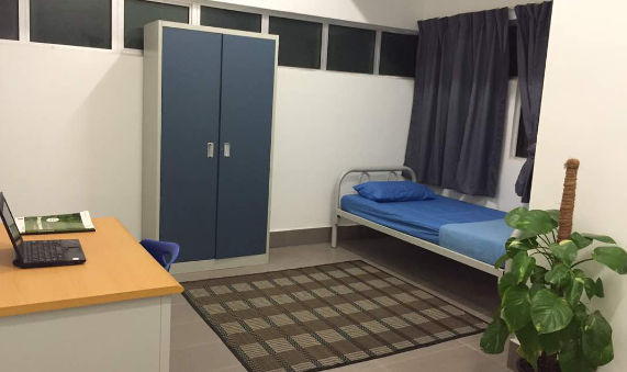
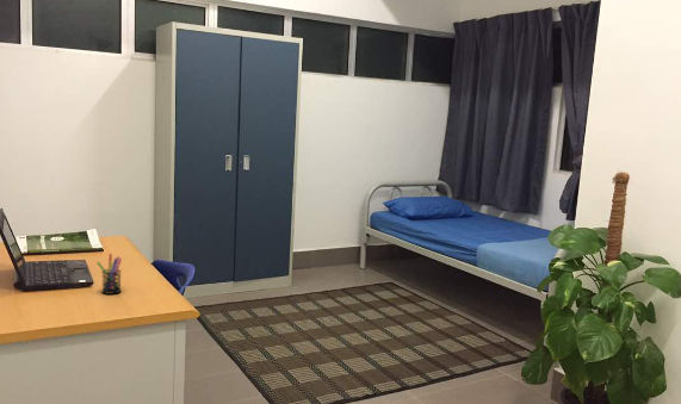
+ pen holder (109, 273)
